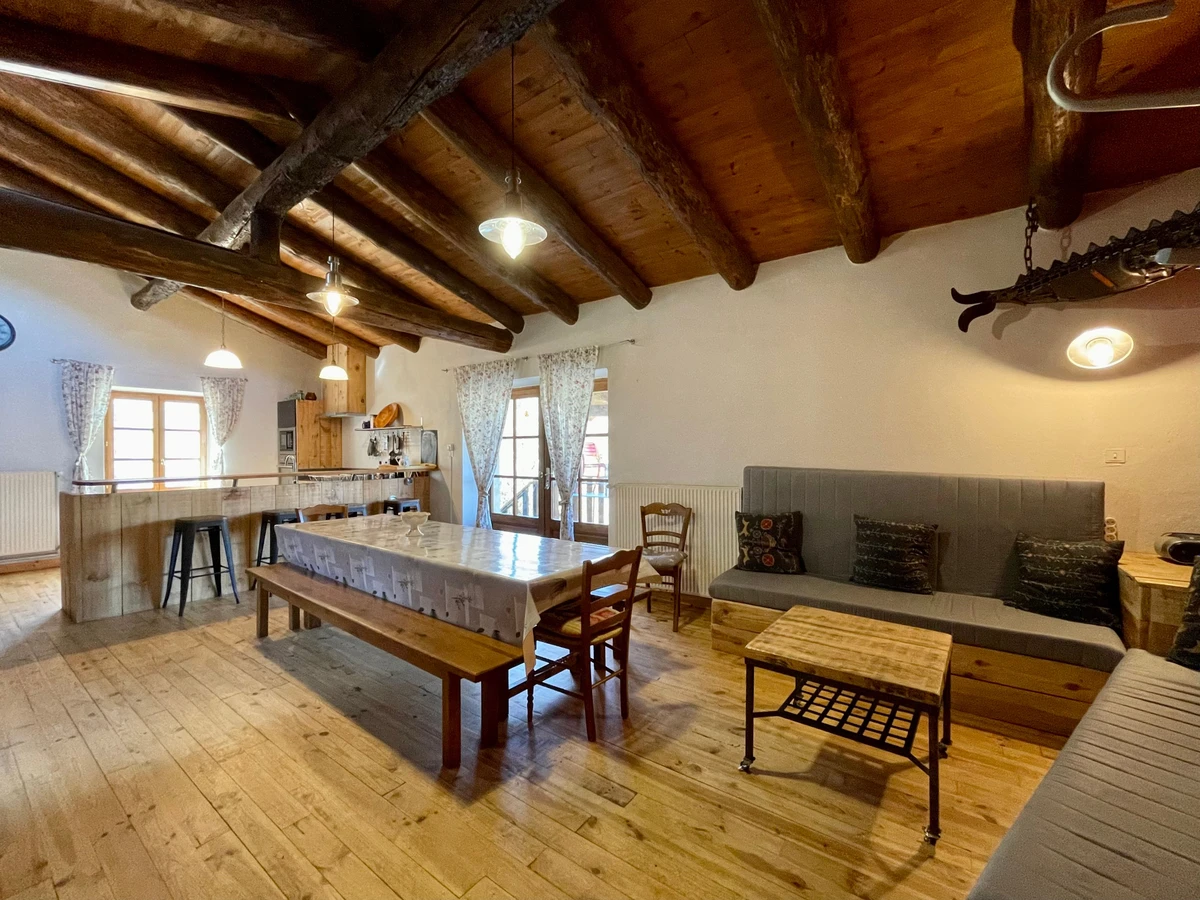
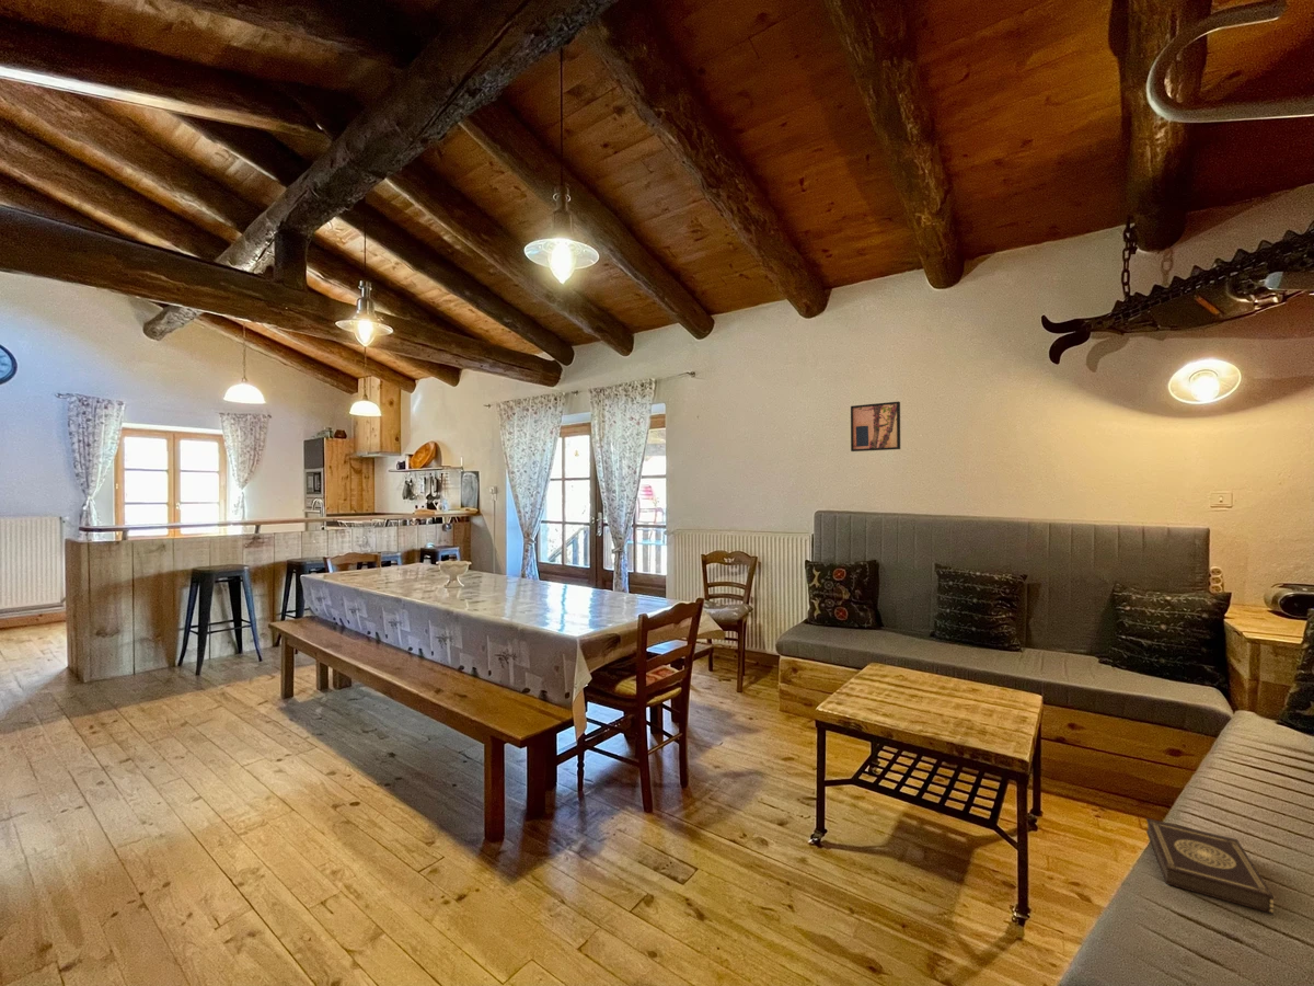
+ book (1202, 860)
+ wall art (875, 426)
